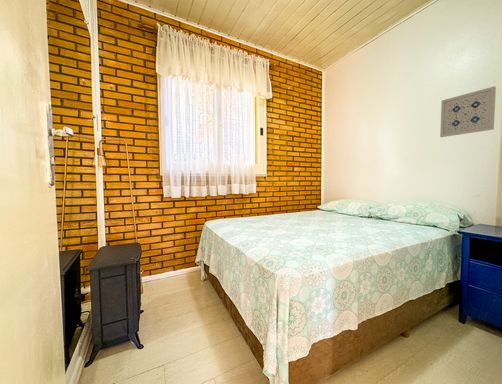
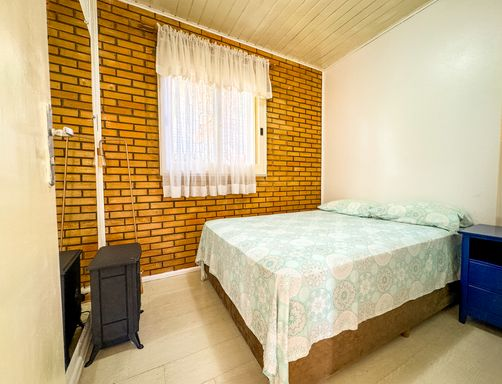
- wall art (465, 113)
